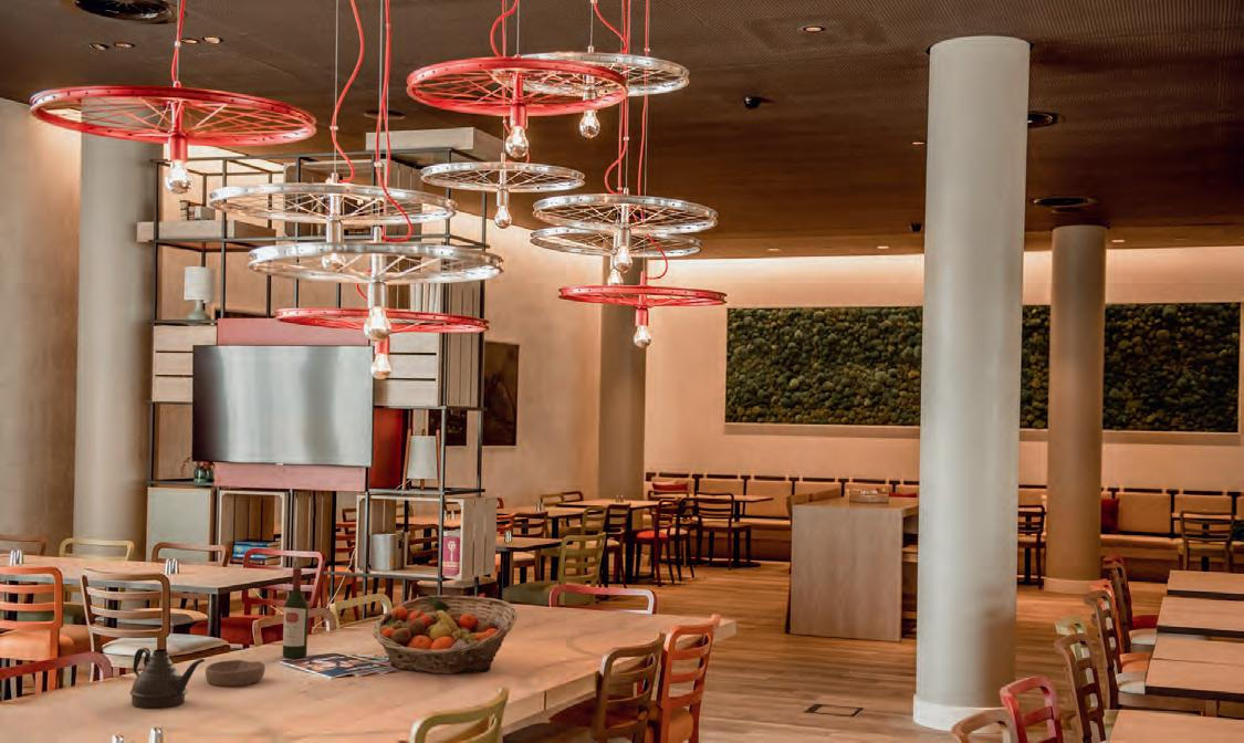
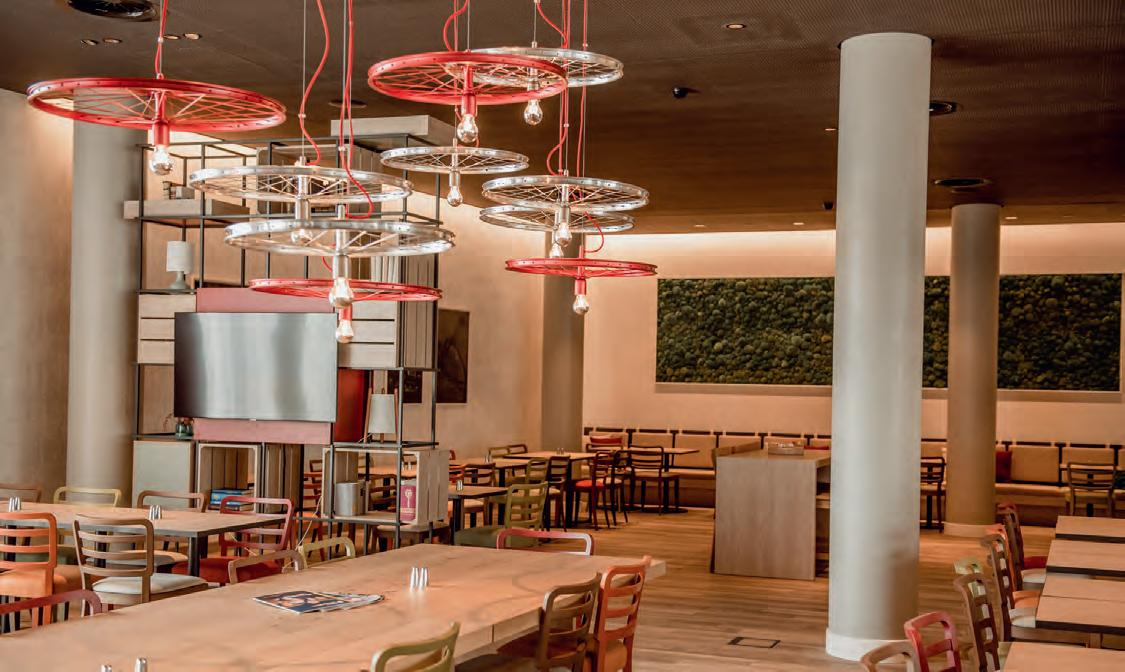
- bowl (234, 672)
- fruit basket (445, 634)
- teapot (167, 677)
- wine bottle (295, 611)
